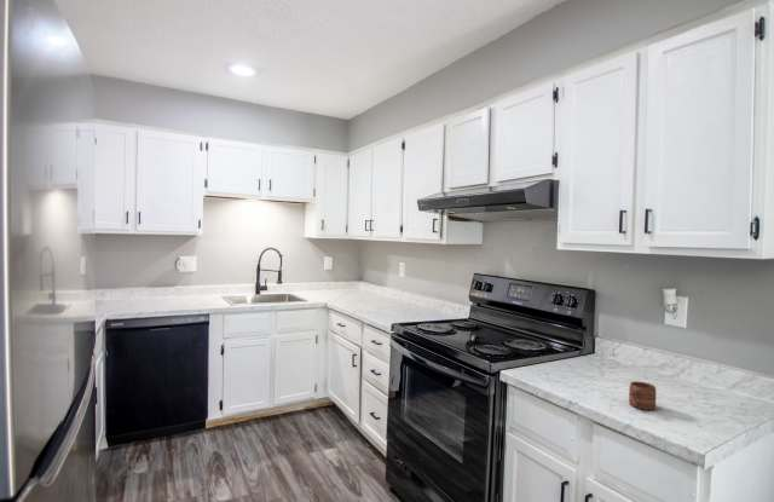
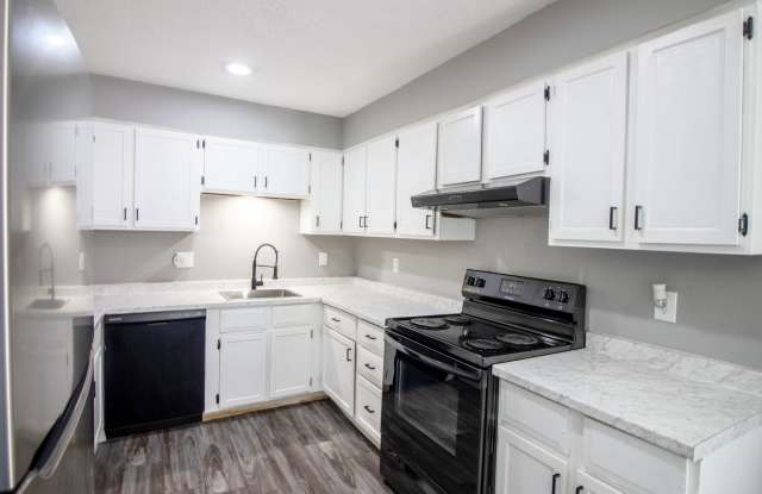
- mug (637, 396)
